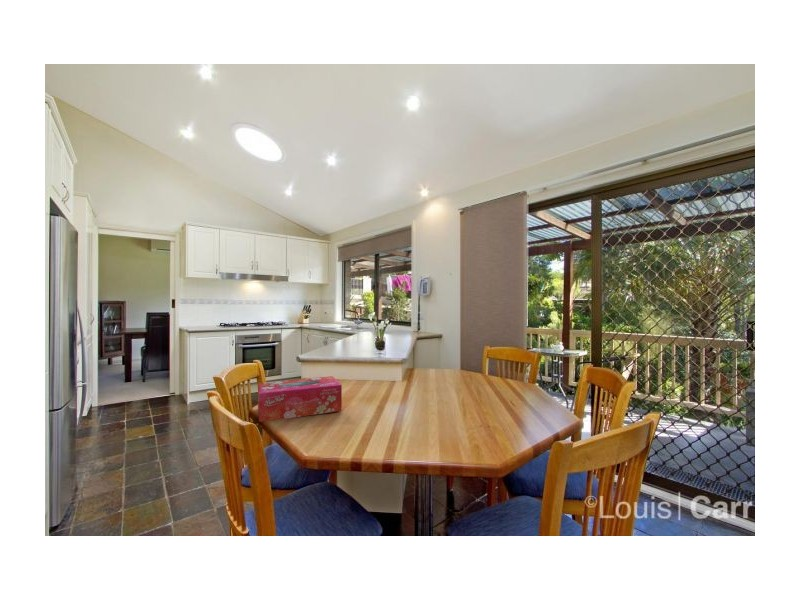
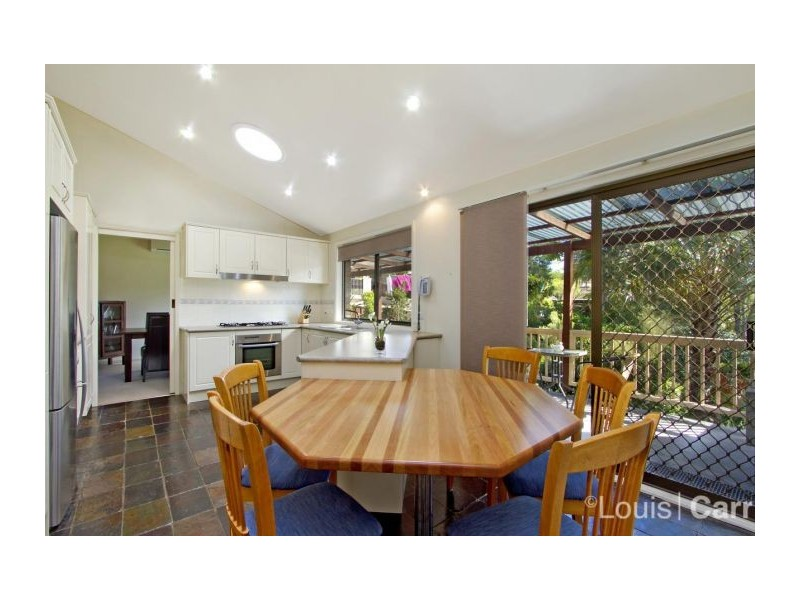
- tissue box (299, 396)
